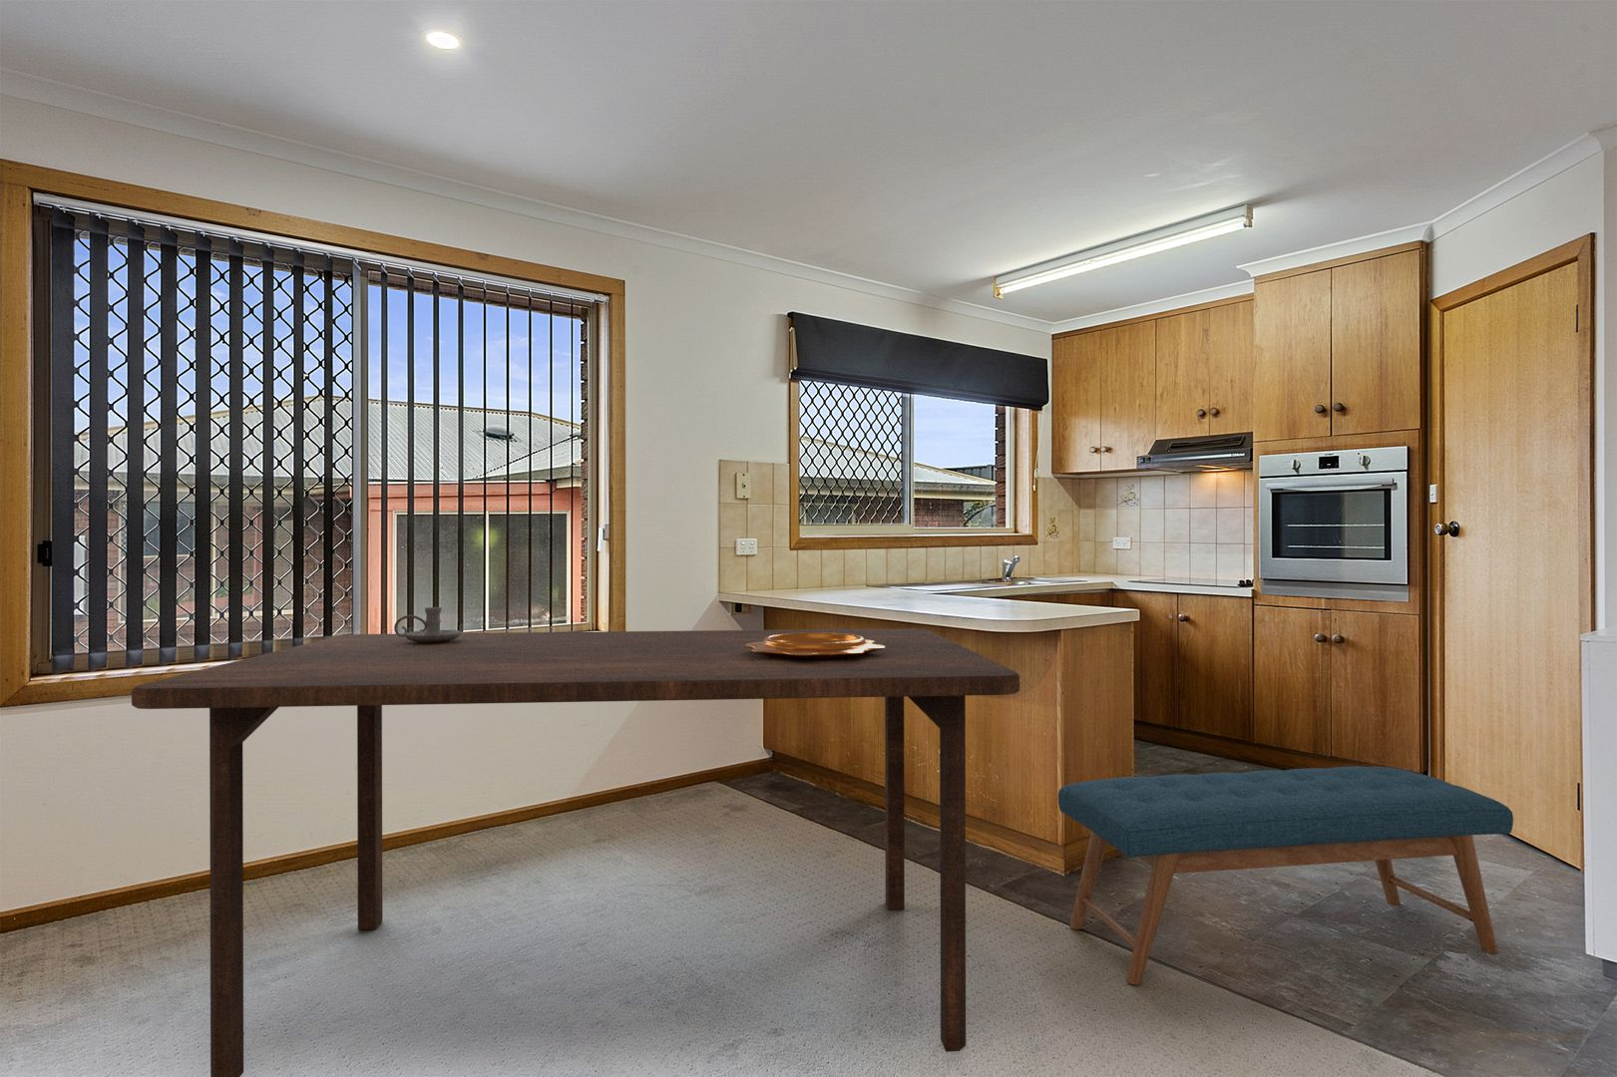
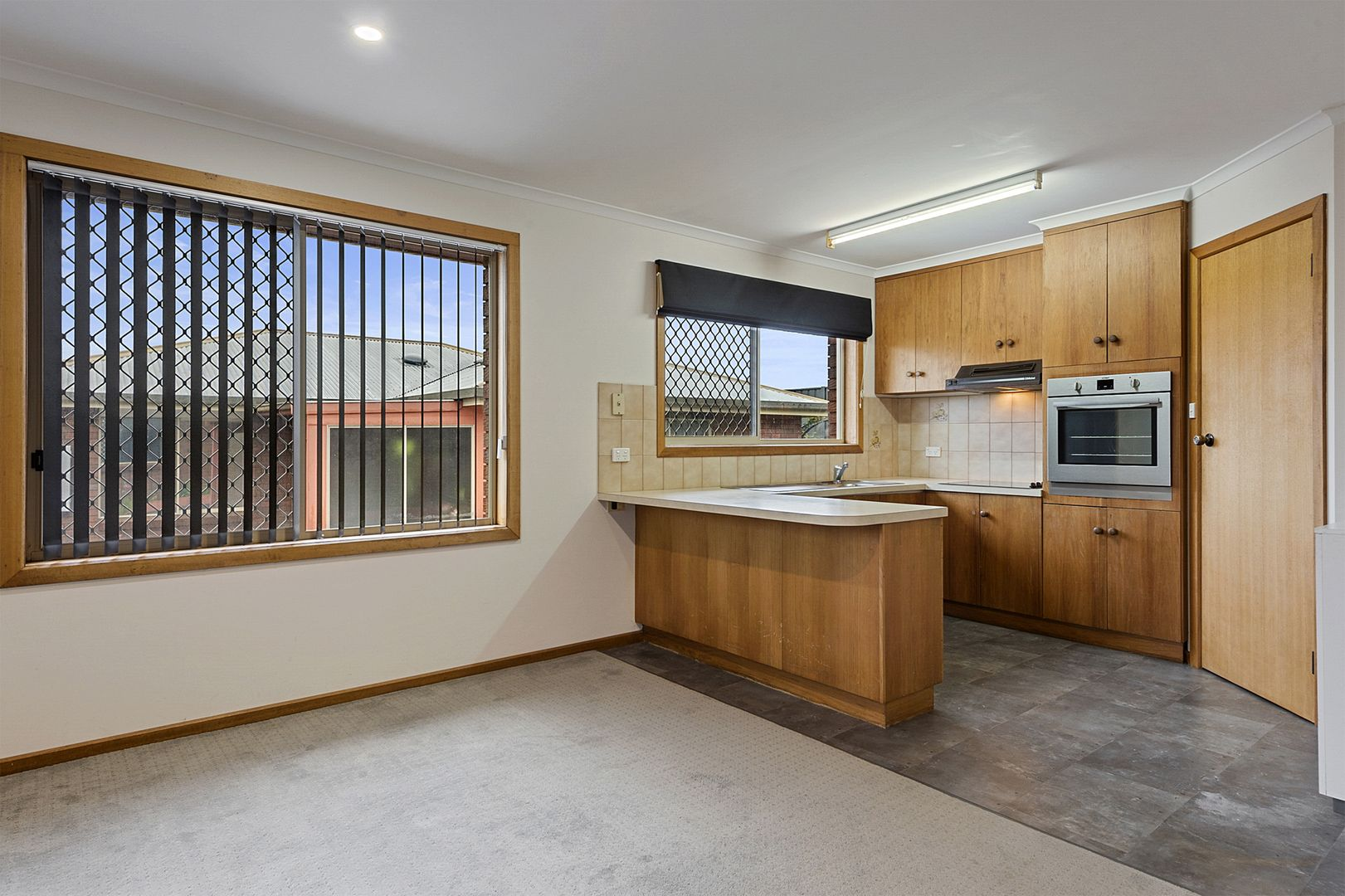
- dining table (623, 700)
- decorative bowl (815, 644)
- candle holder (427, 624)
- bench (1276, 861)
